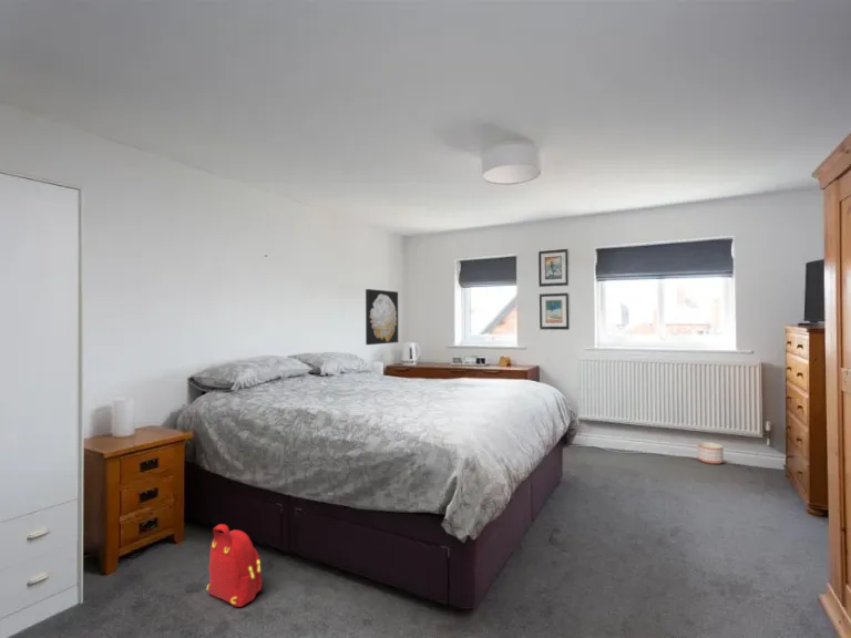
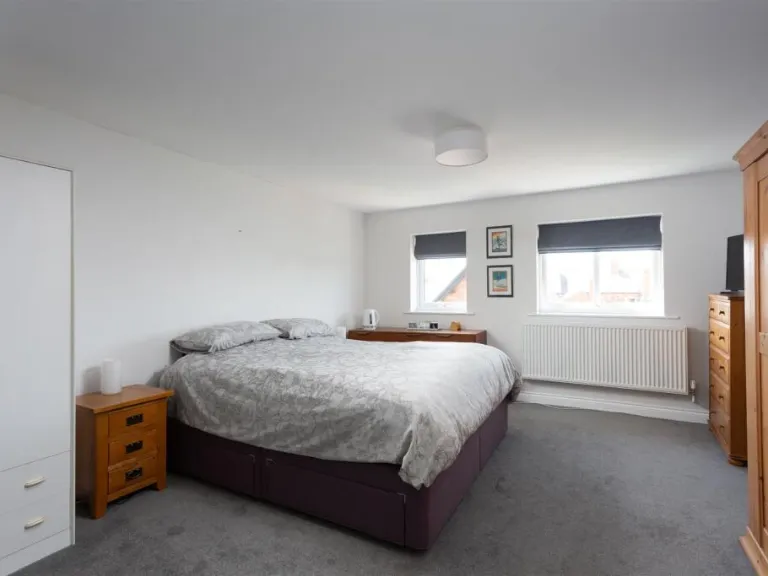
- wall art (382, 317)
- backpack (234, 557)
- planter (710, 453)
